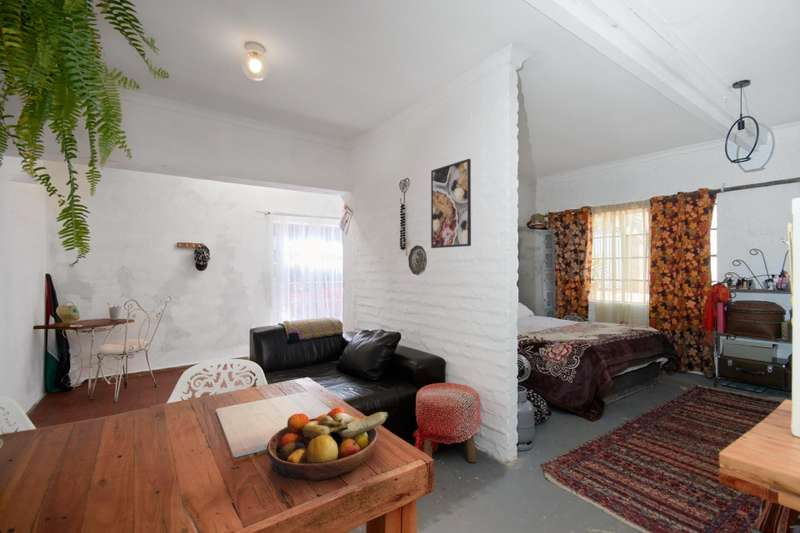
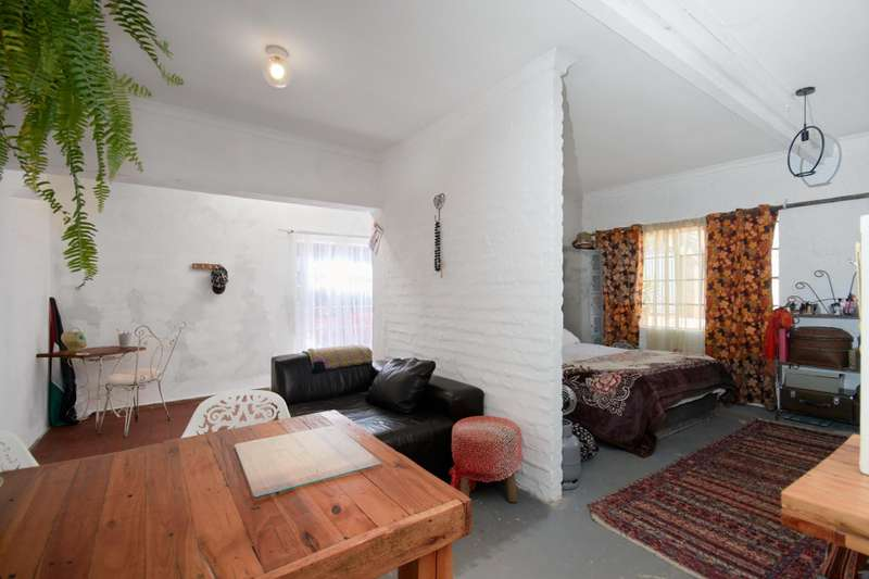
- fruit bowl (325, 432)
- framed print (449, 206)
- decorative plate (418, 260)
